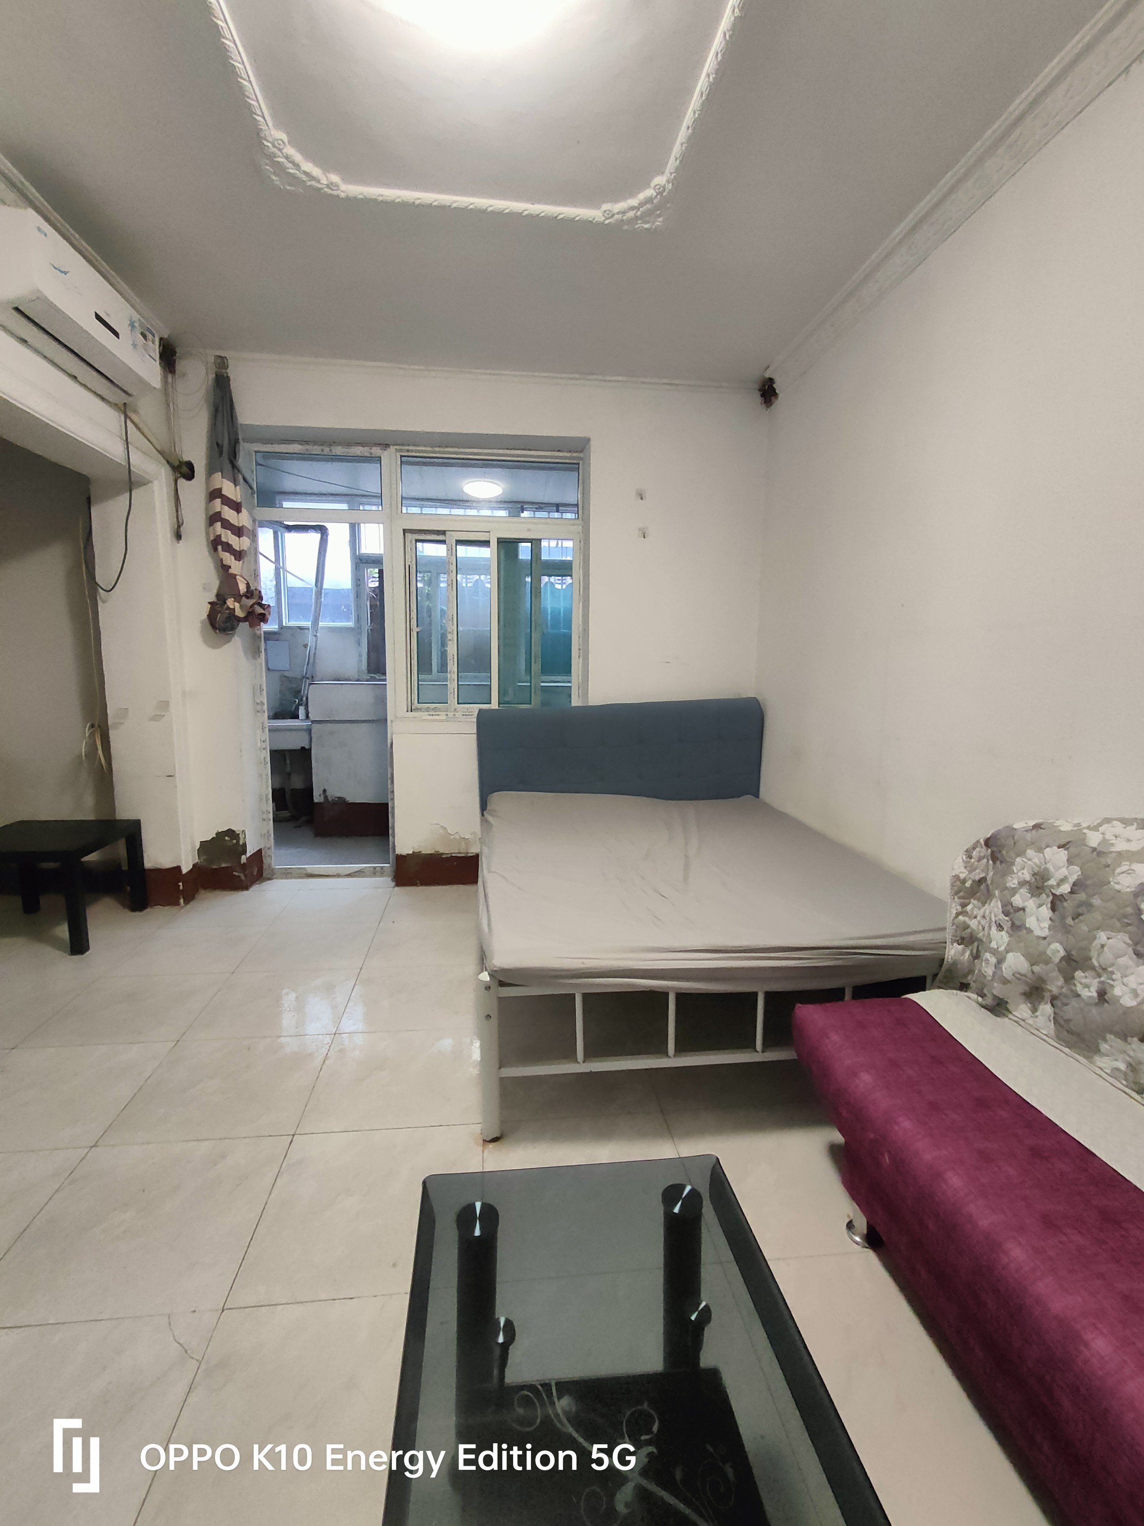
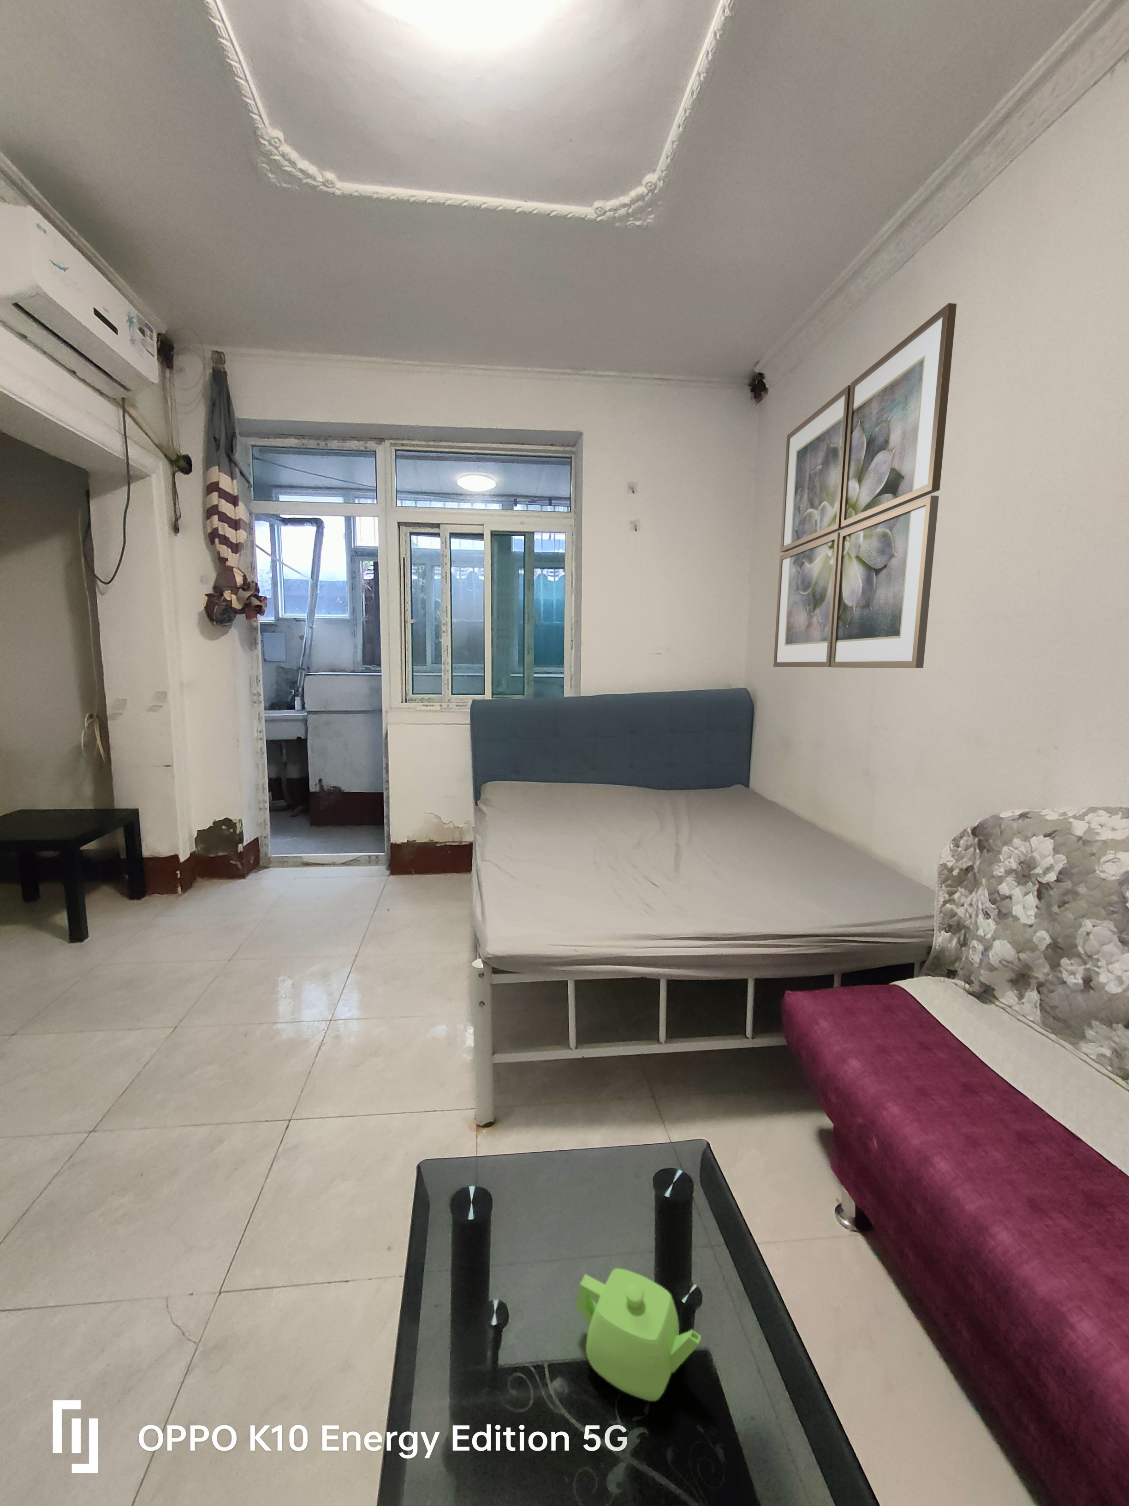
+ wall art (842, 530)
+ teapot (636, 1326)
